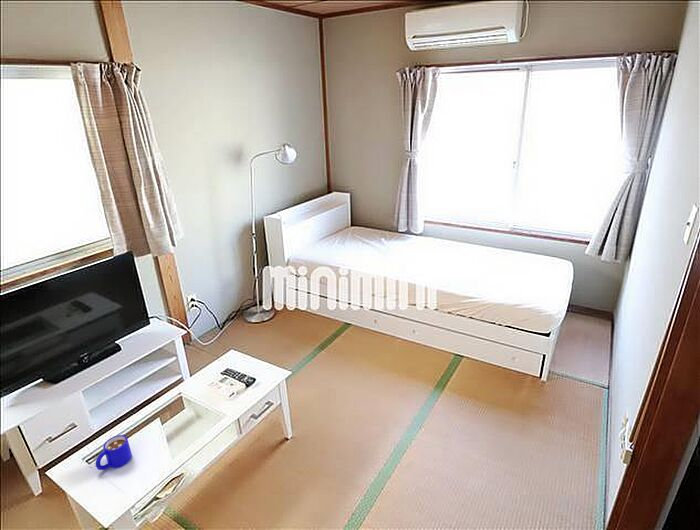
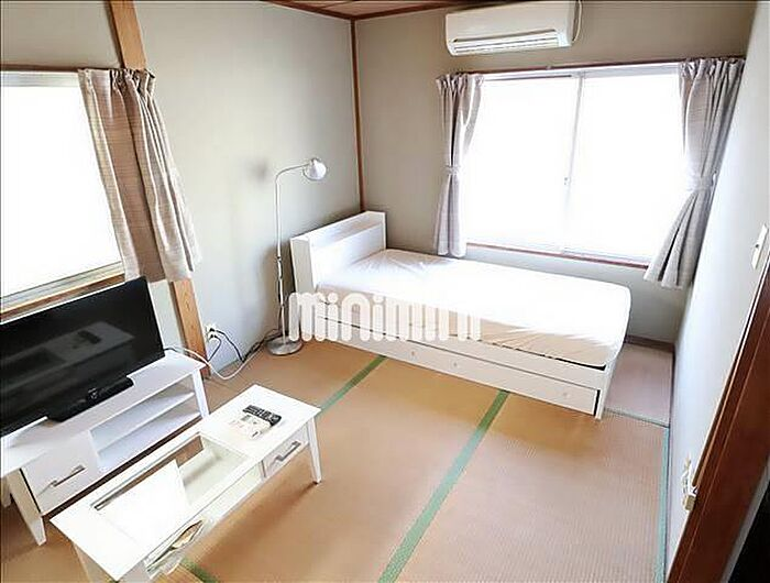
- mug (112, 454)
